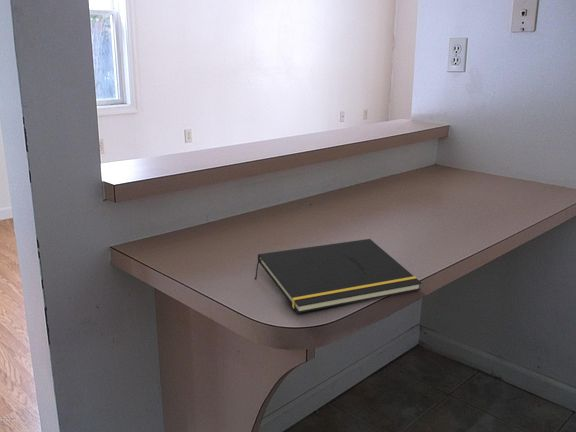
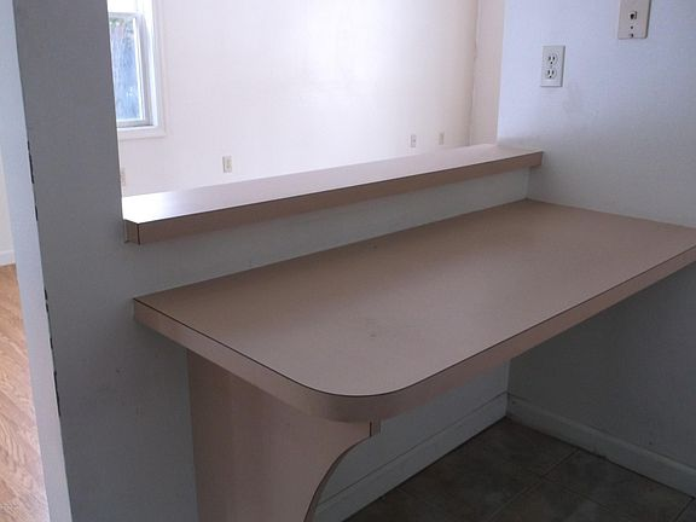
- notepad (337, 271)
